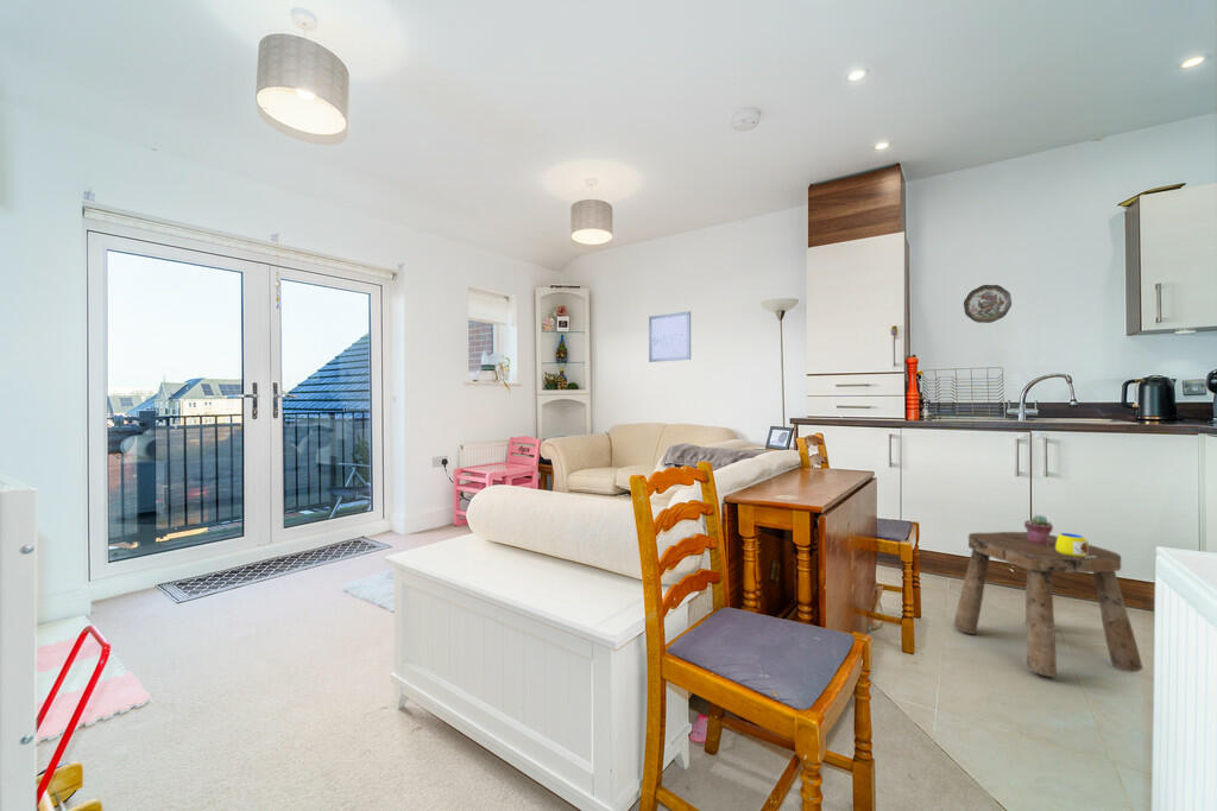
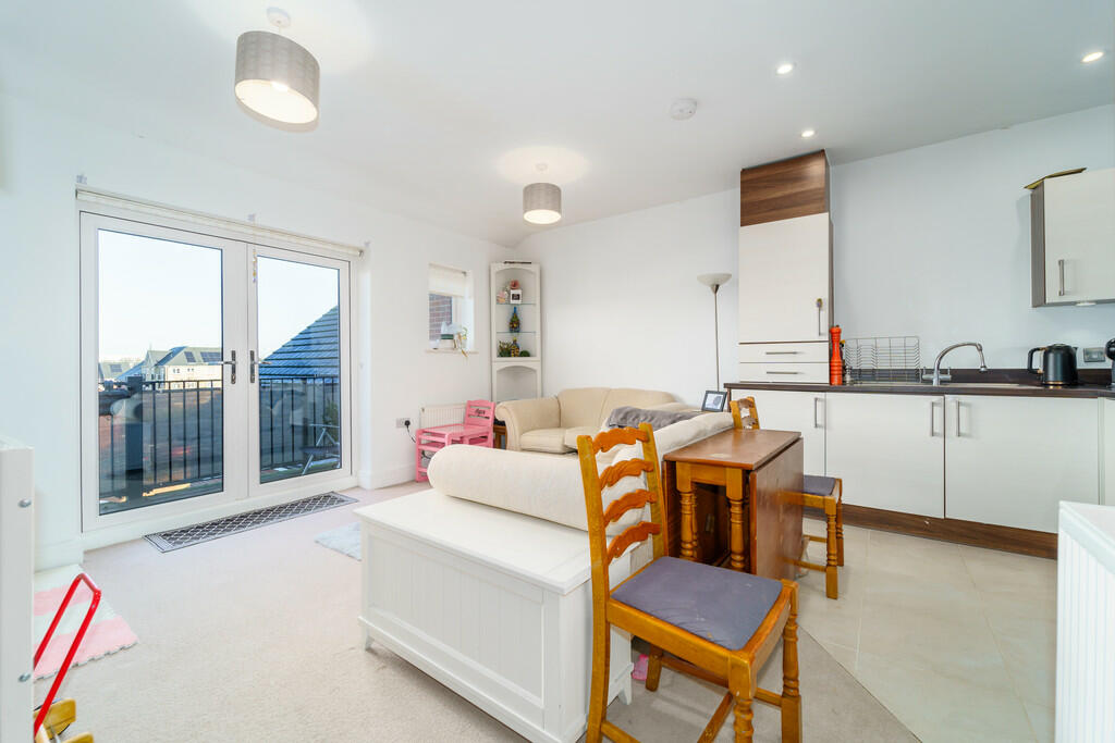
- mug (1074, 544)
- decorative plate (986, 304)
- wall art (669, 337)
- stool (1039, 595)
- potted succulent (1038, 528)
